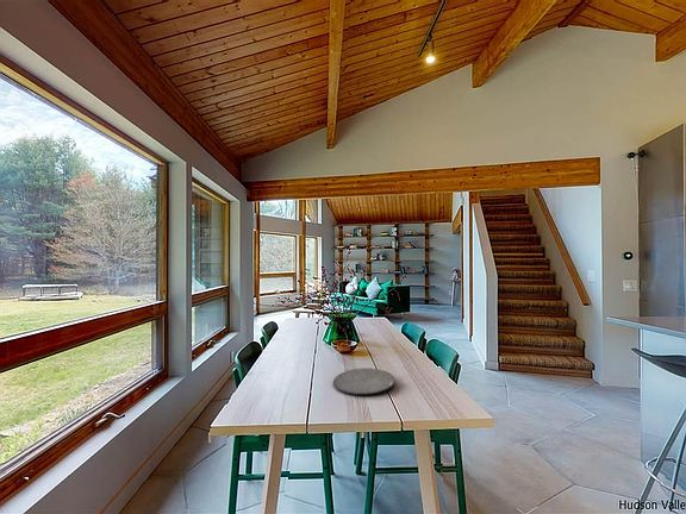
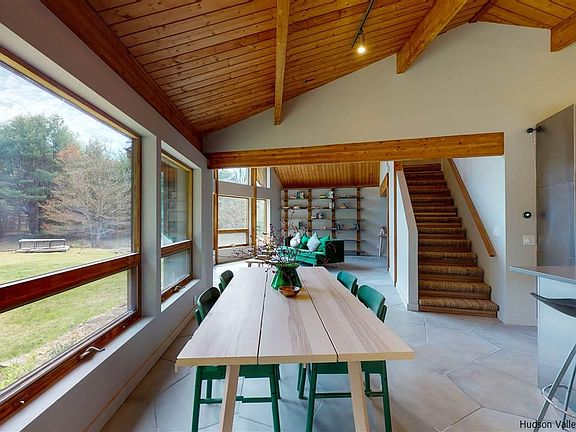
- plate (363, 380)
